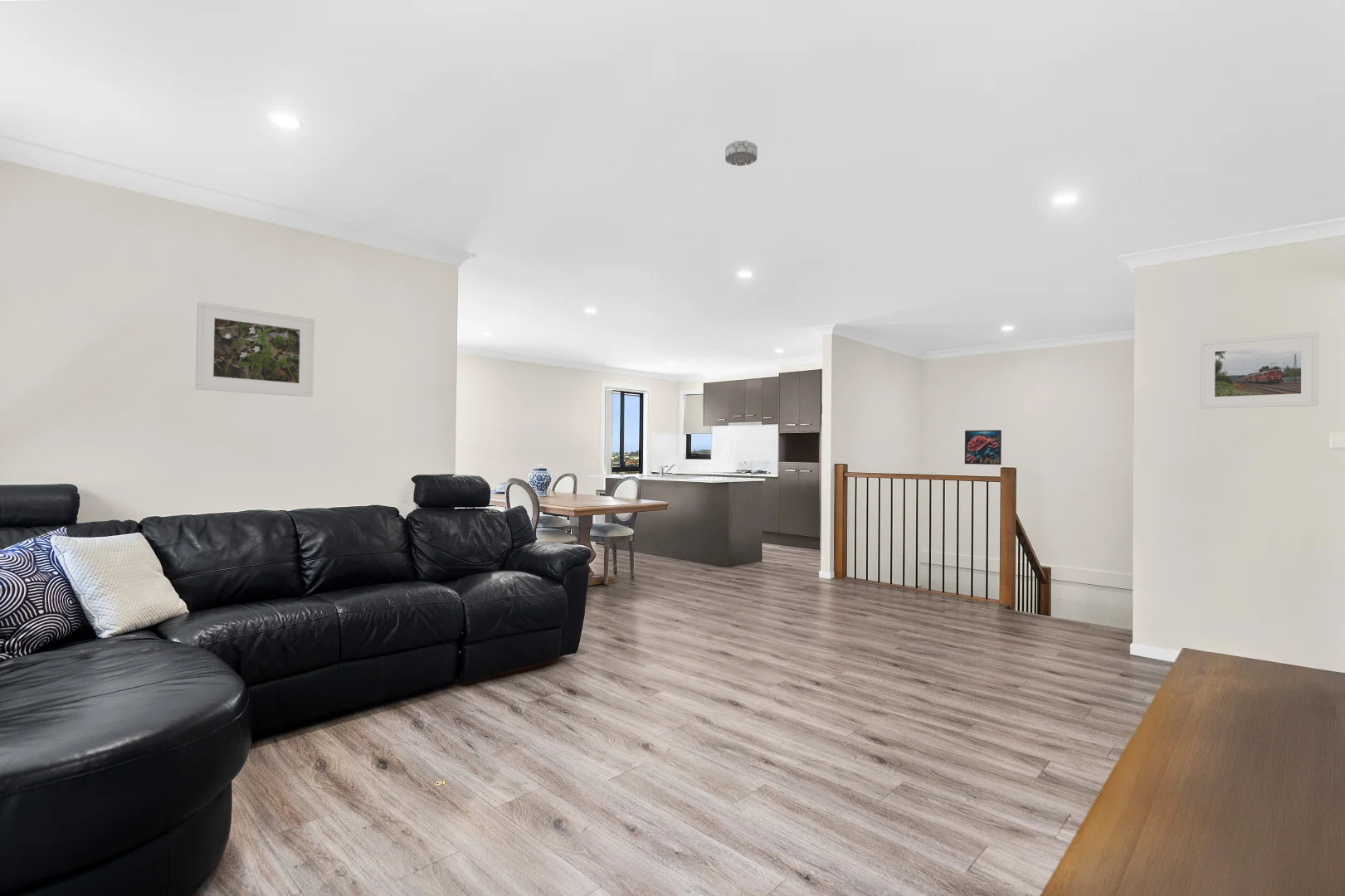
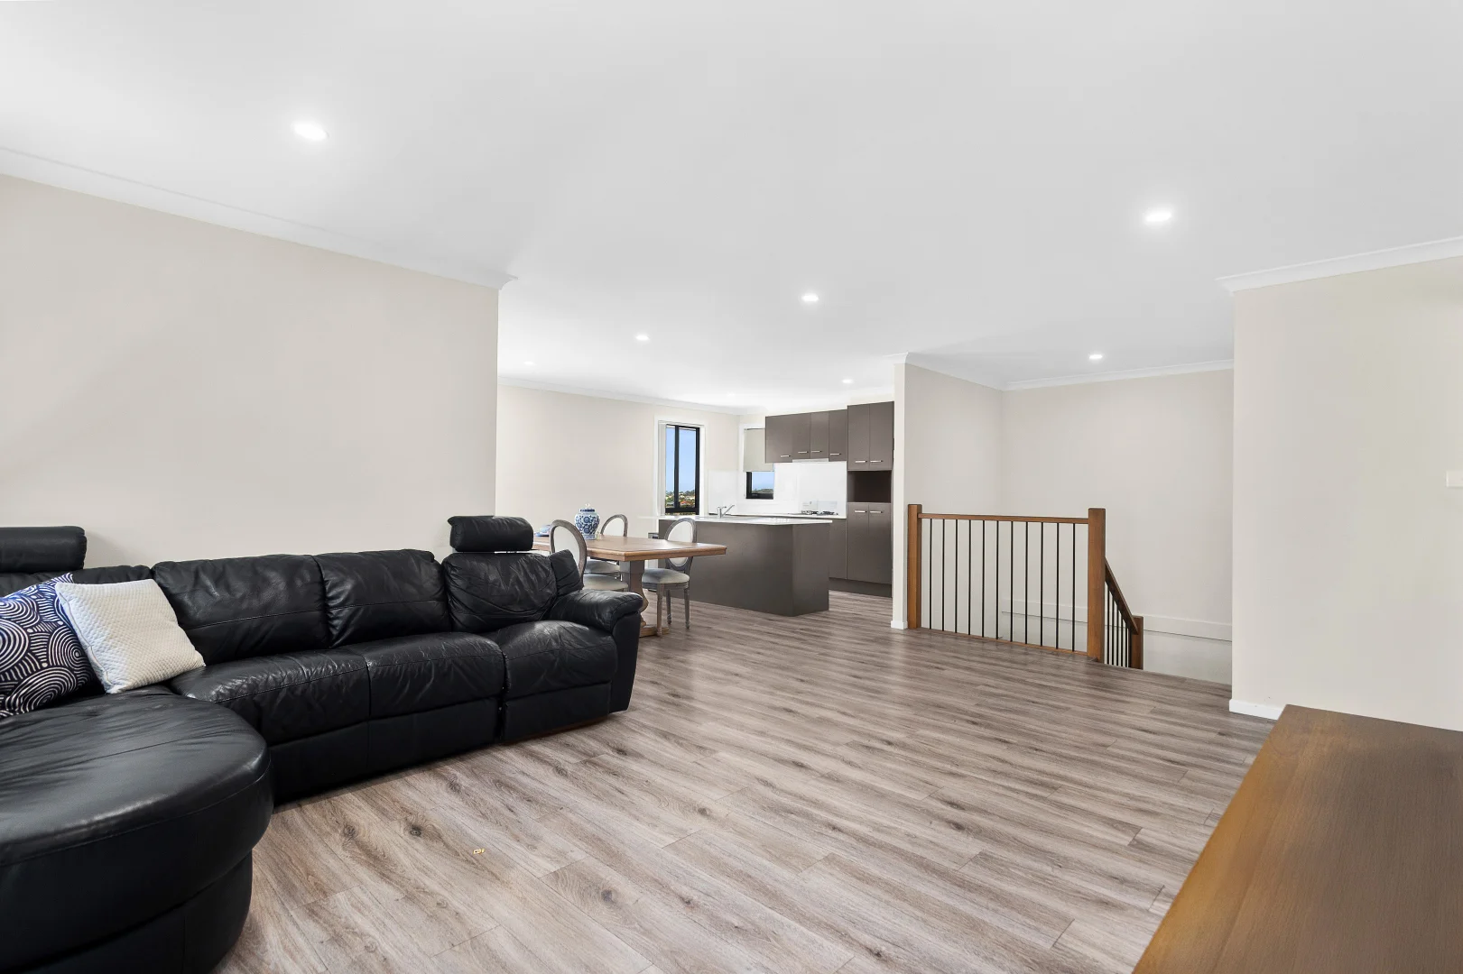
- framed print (1256, 372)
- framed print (982, 447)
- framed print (258, 352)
- smoke detector (741, 152)
